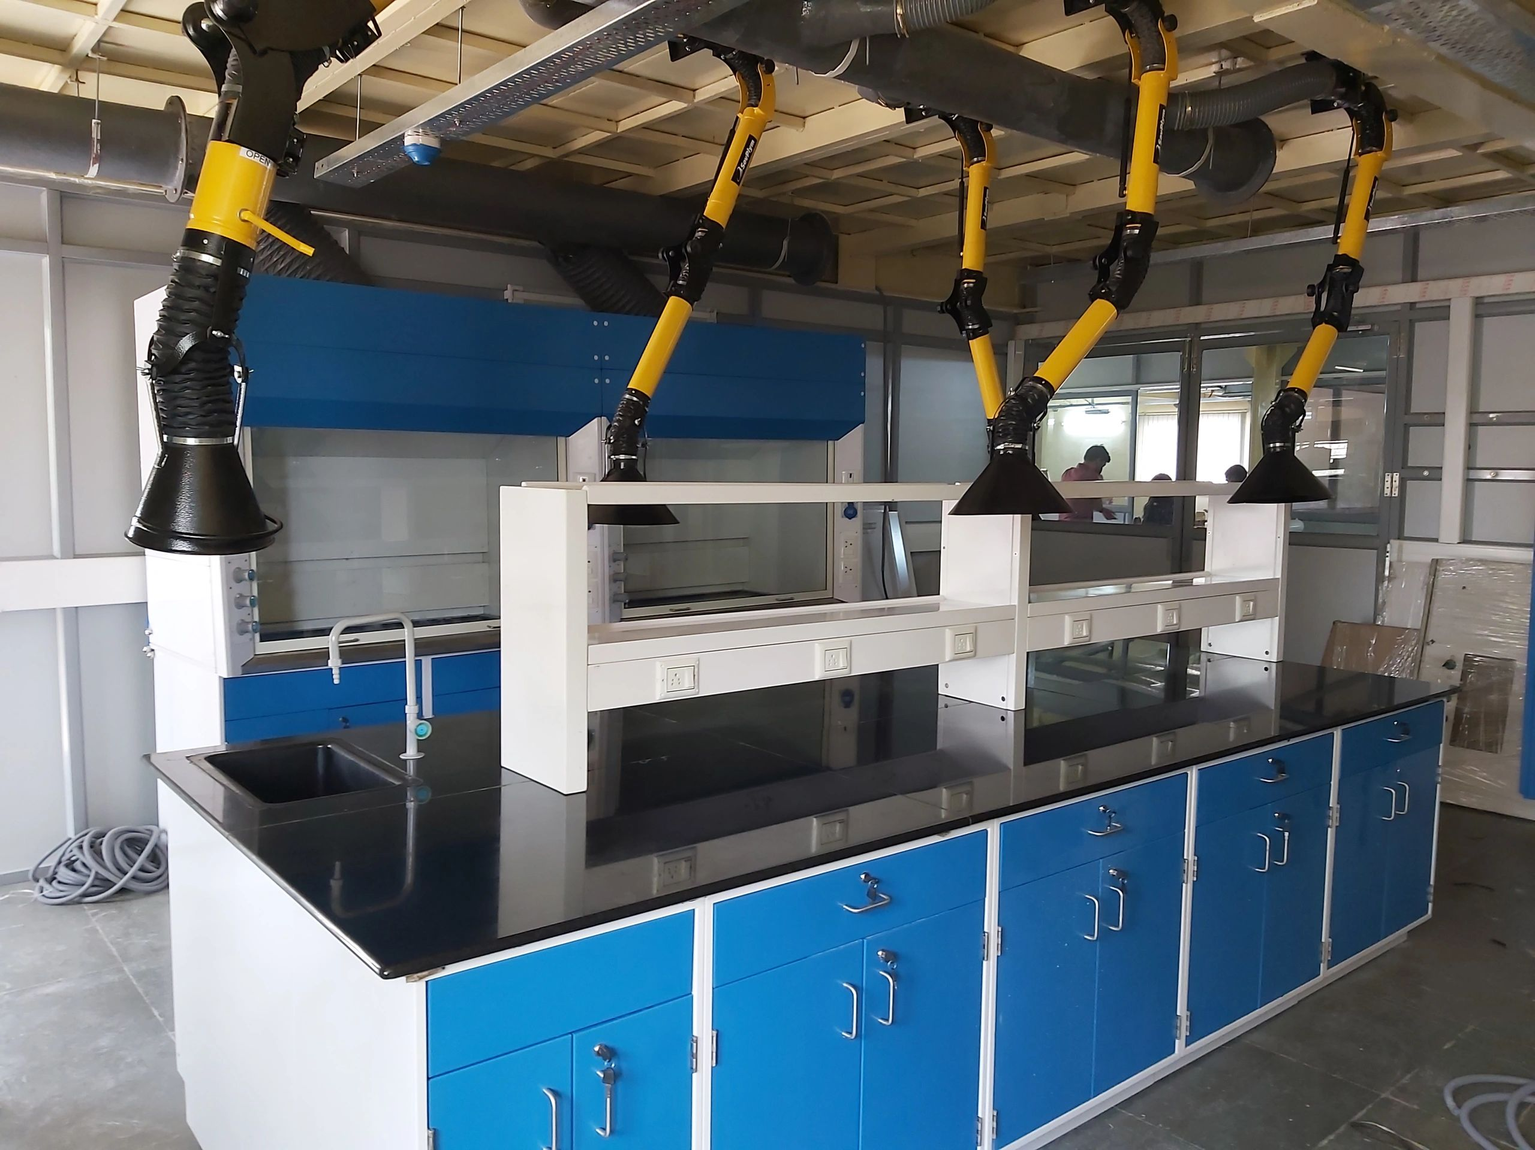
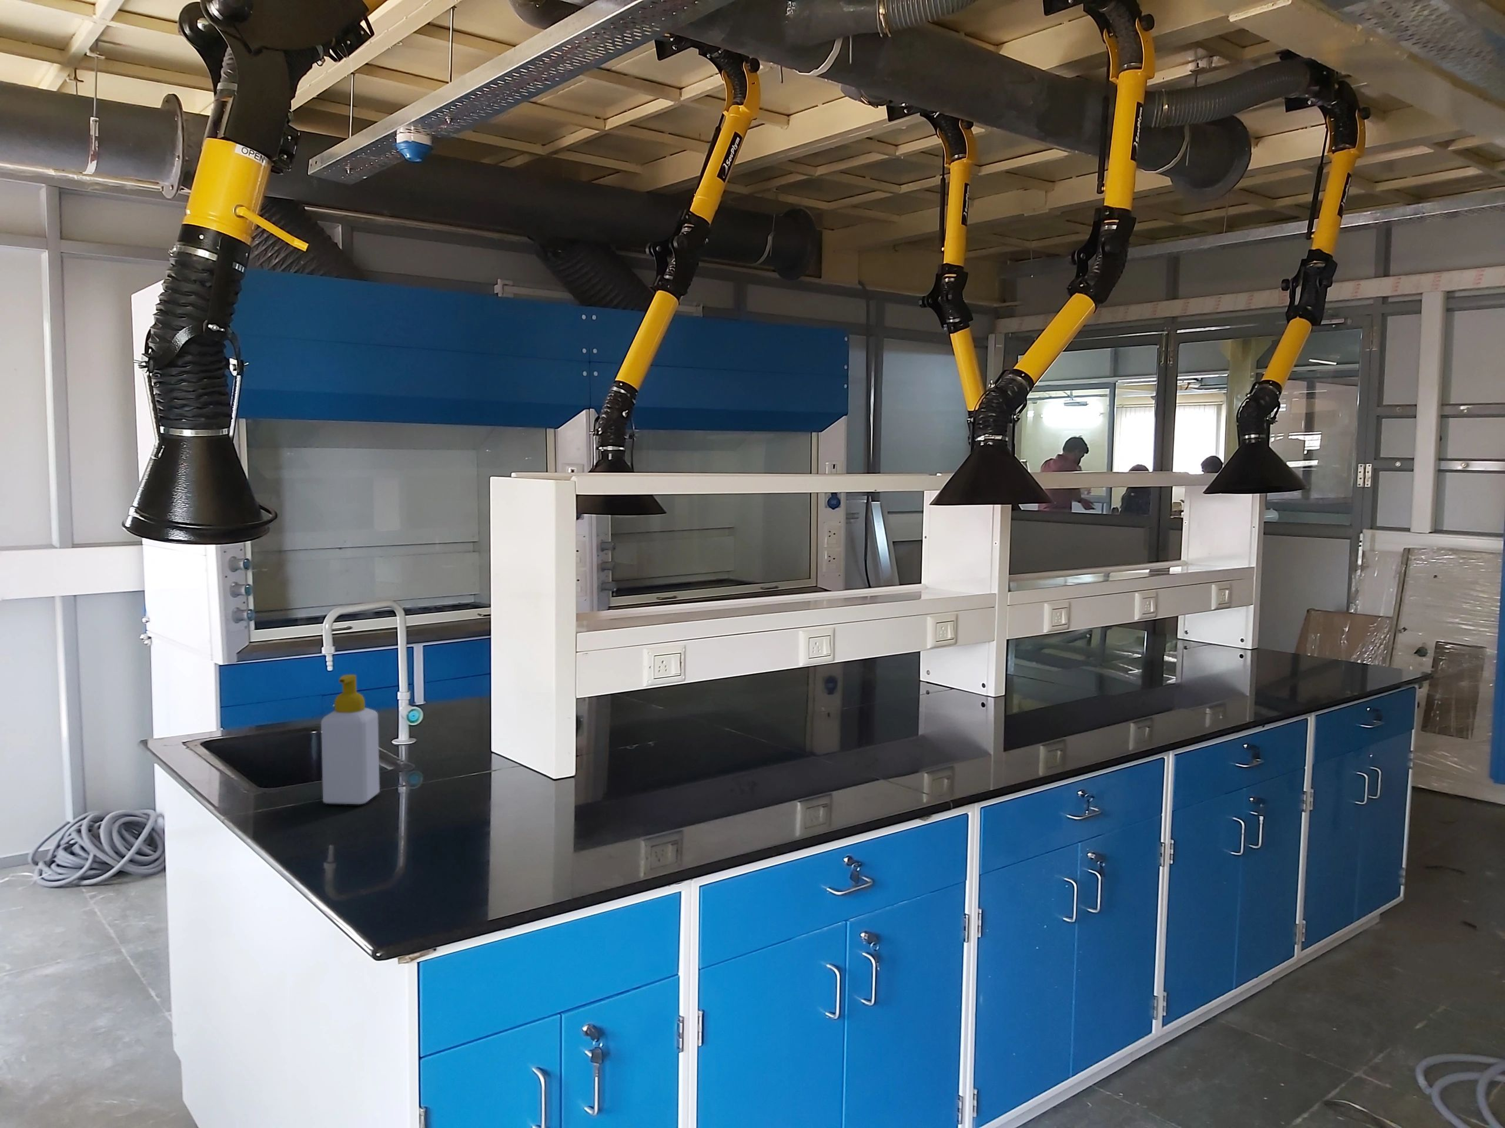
+ soap bottle (351, 737)
